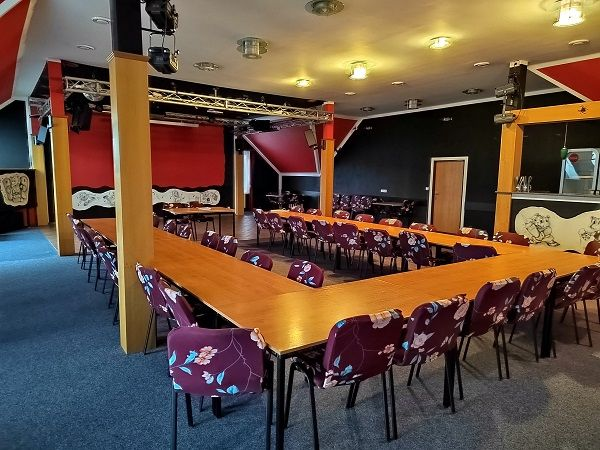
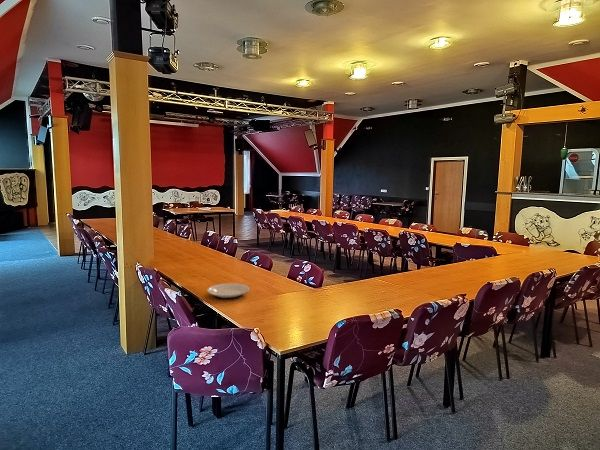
+ plate (228, 292)
